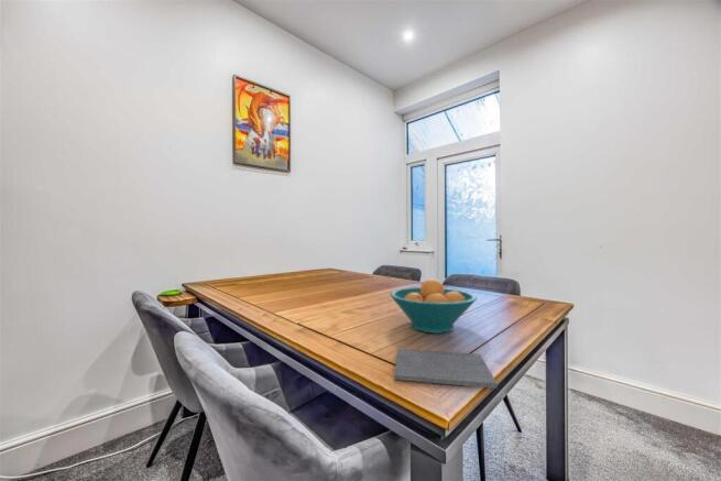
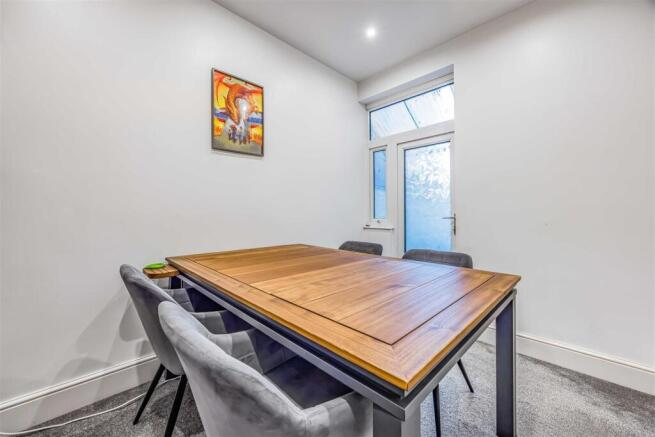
- fruit bowl (431, 303)
- notepad (440, 365)
